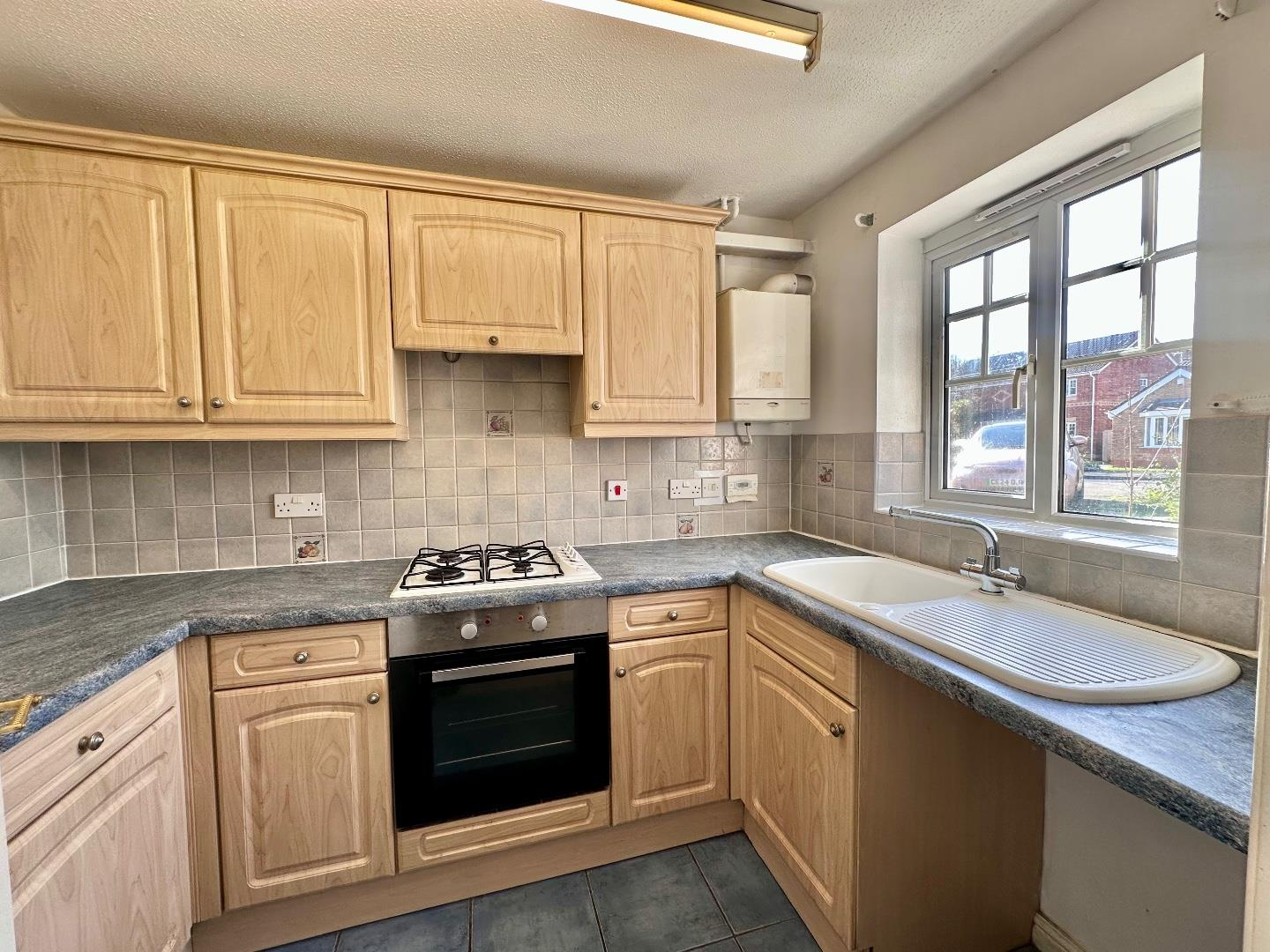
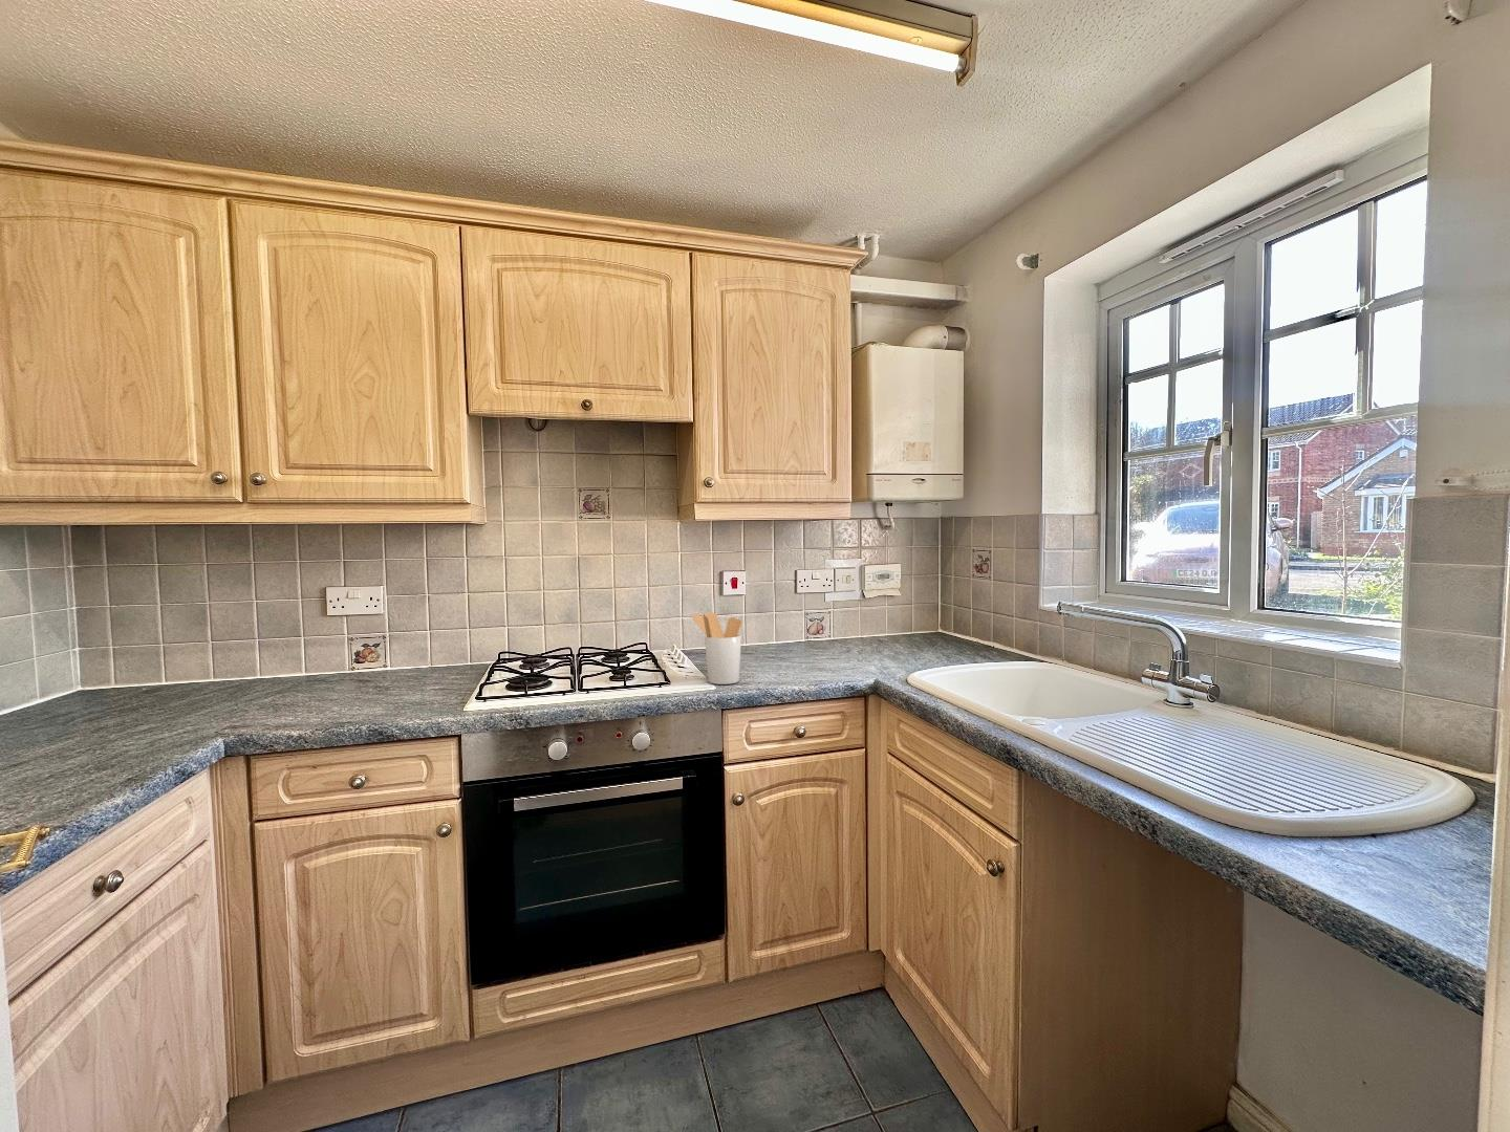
+ utensil holder (716, 646)
